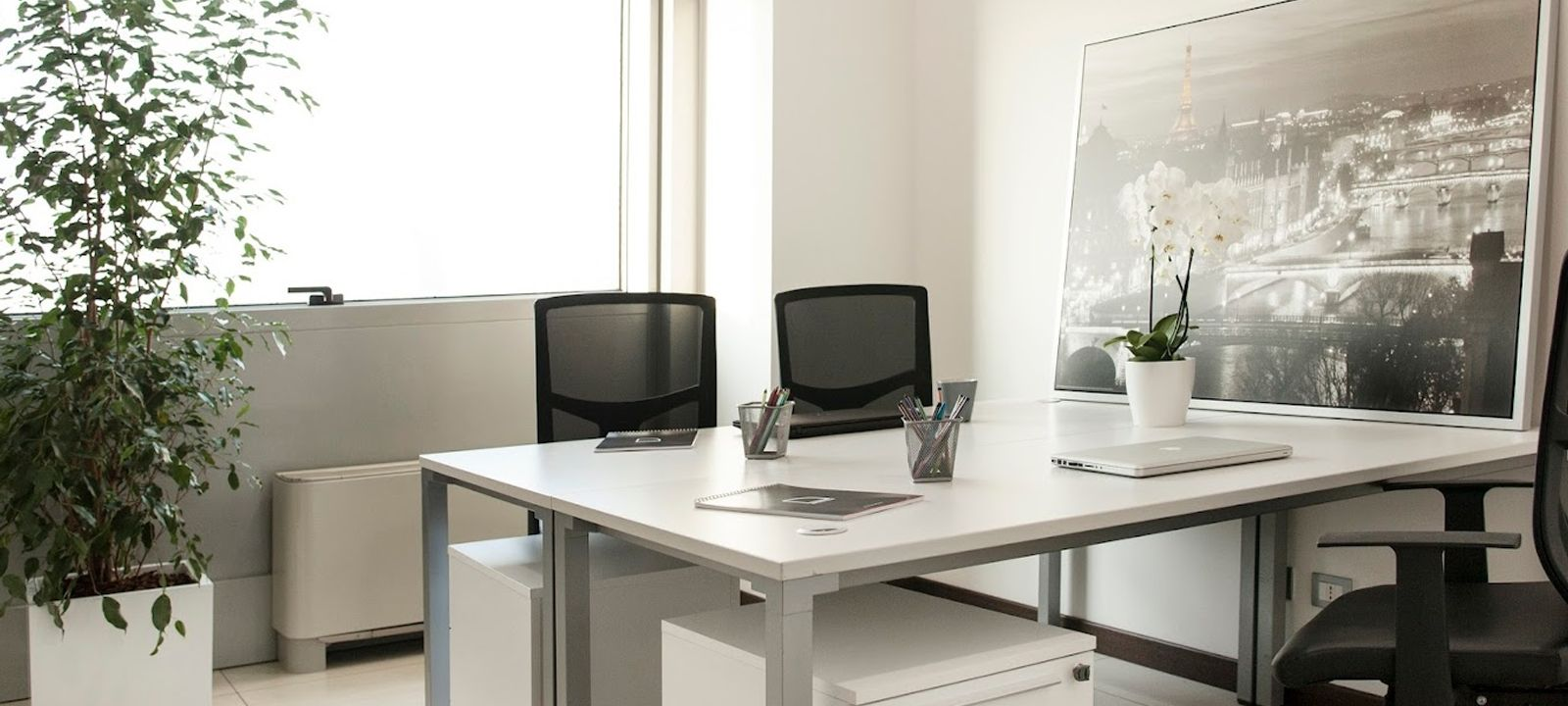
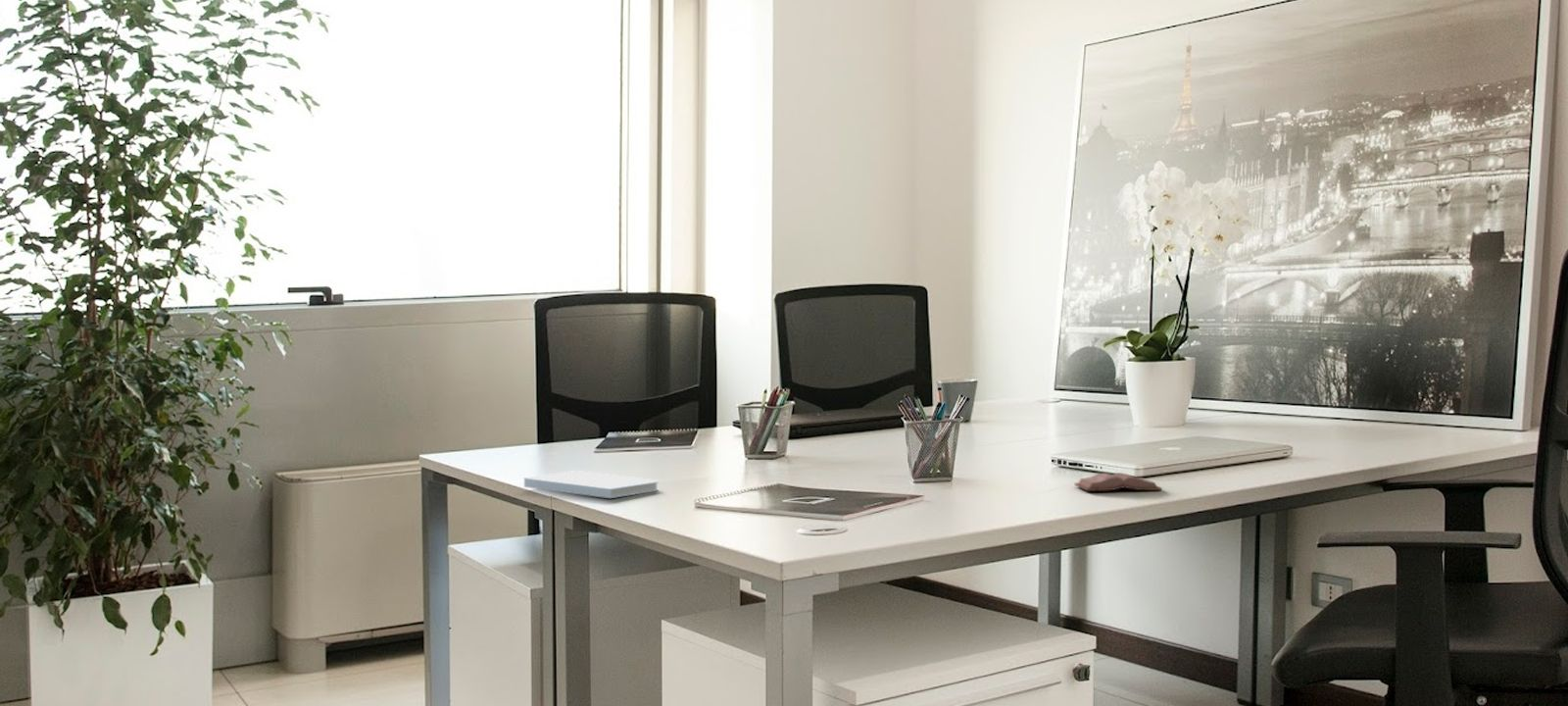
+ book (1117, 481)
+ notepad (592, 483)
